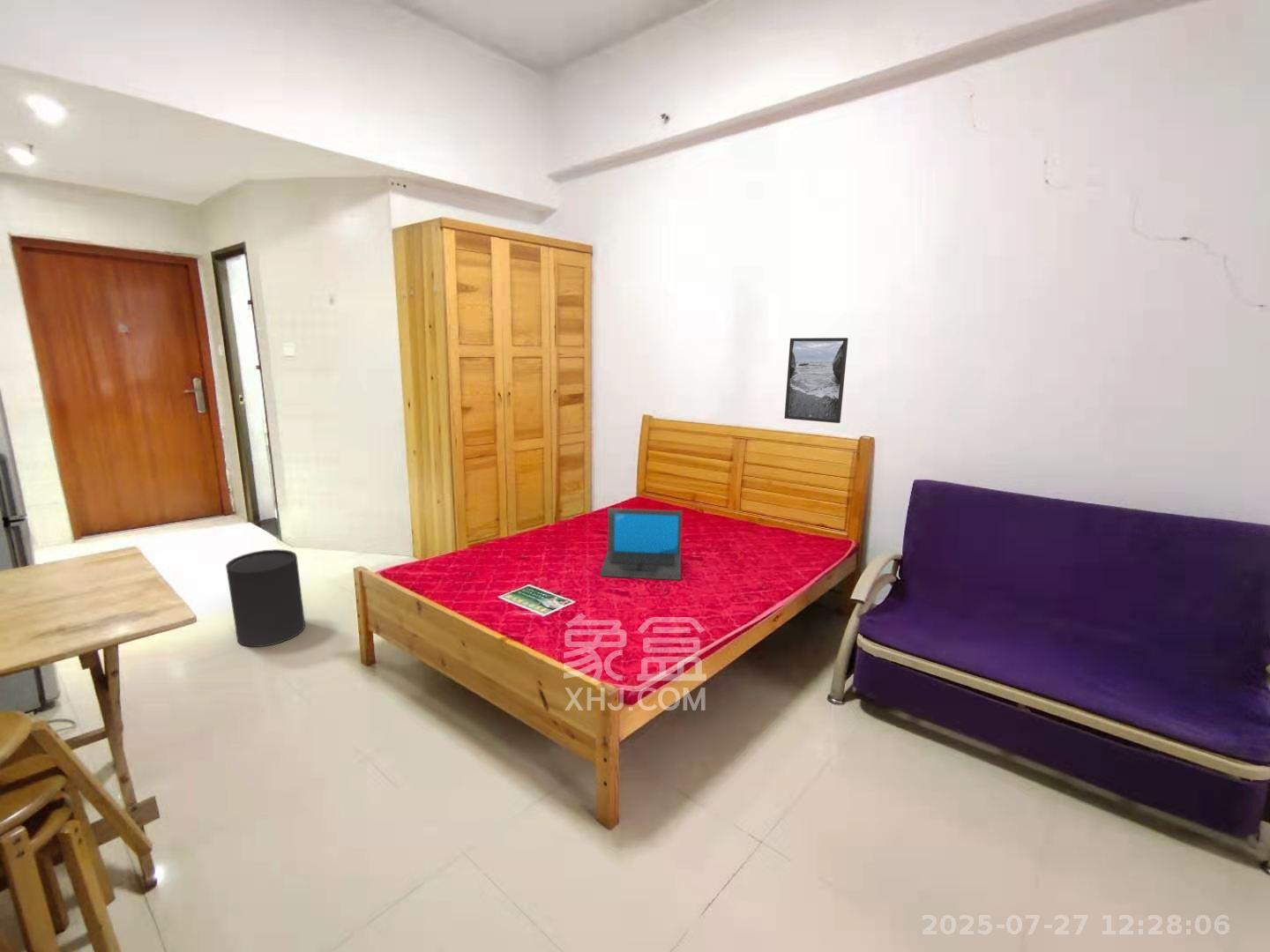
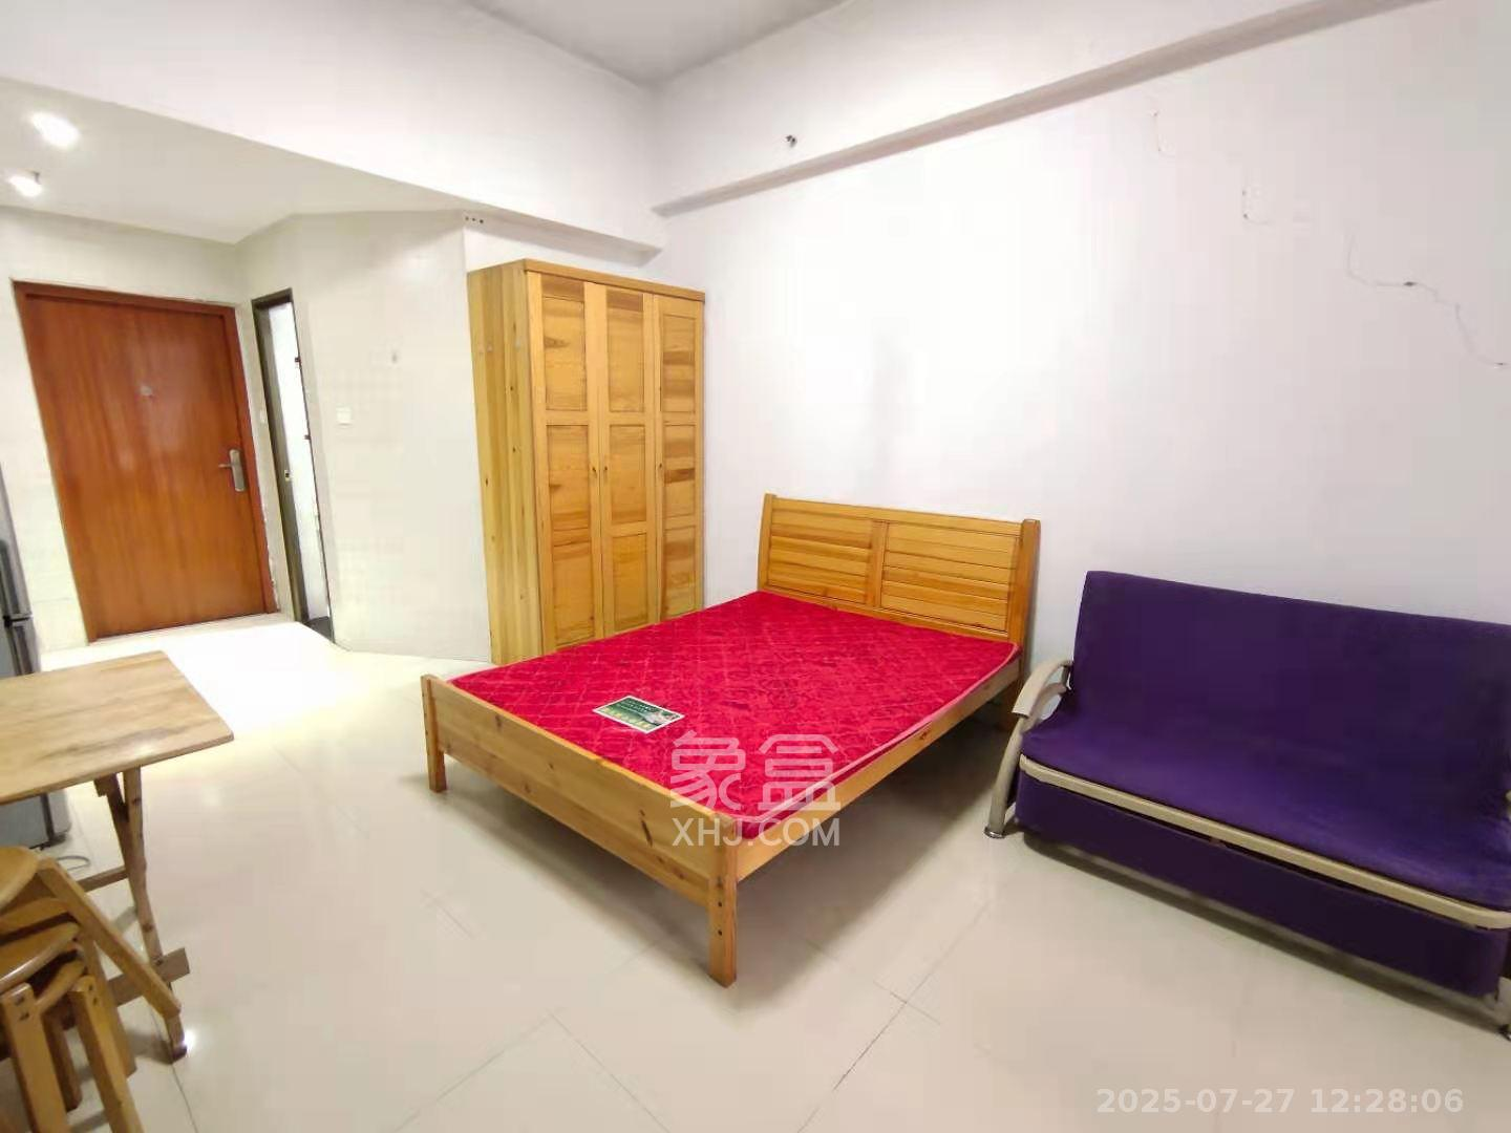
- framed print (814, 380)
- laptop (643, 542)
- trash can (266, 596)
